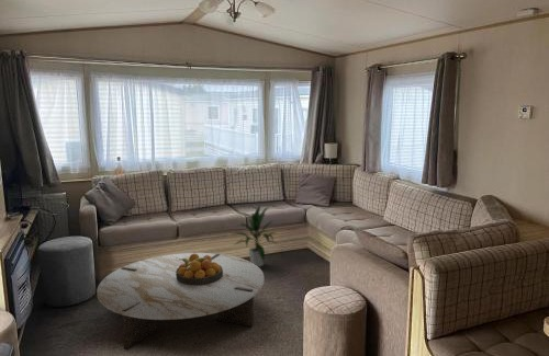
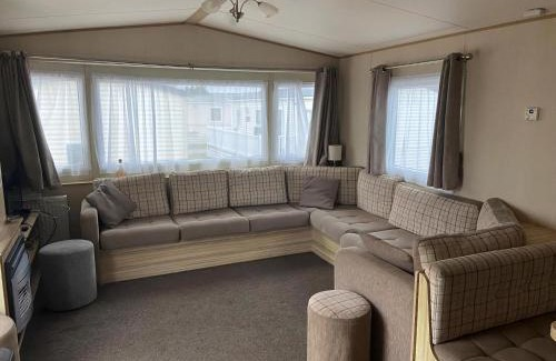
- coffee table (183, 295)
- indoor plant (256, 236)
- fruit bowl (199, 266)
